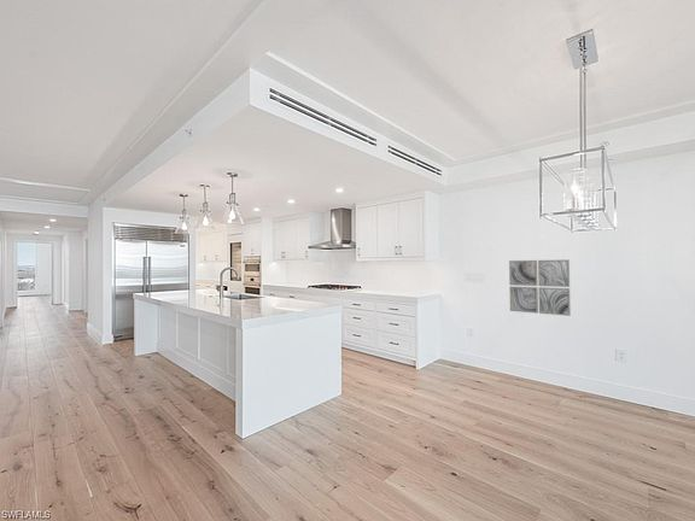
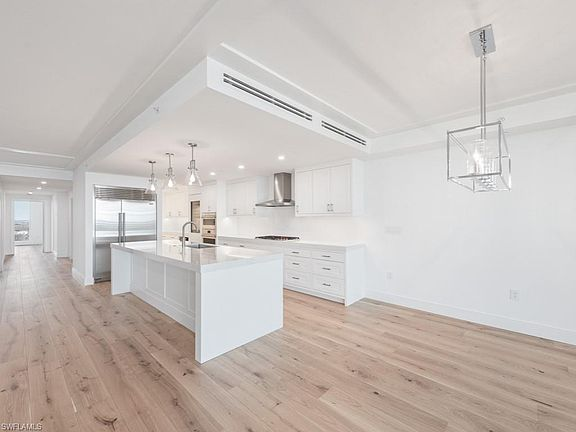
- wall art (537, 287)
